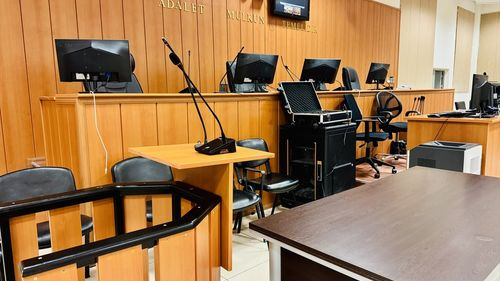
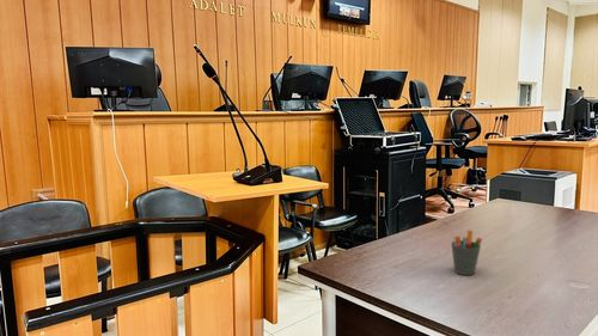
+ pen holder (465, 250)
